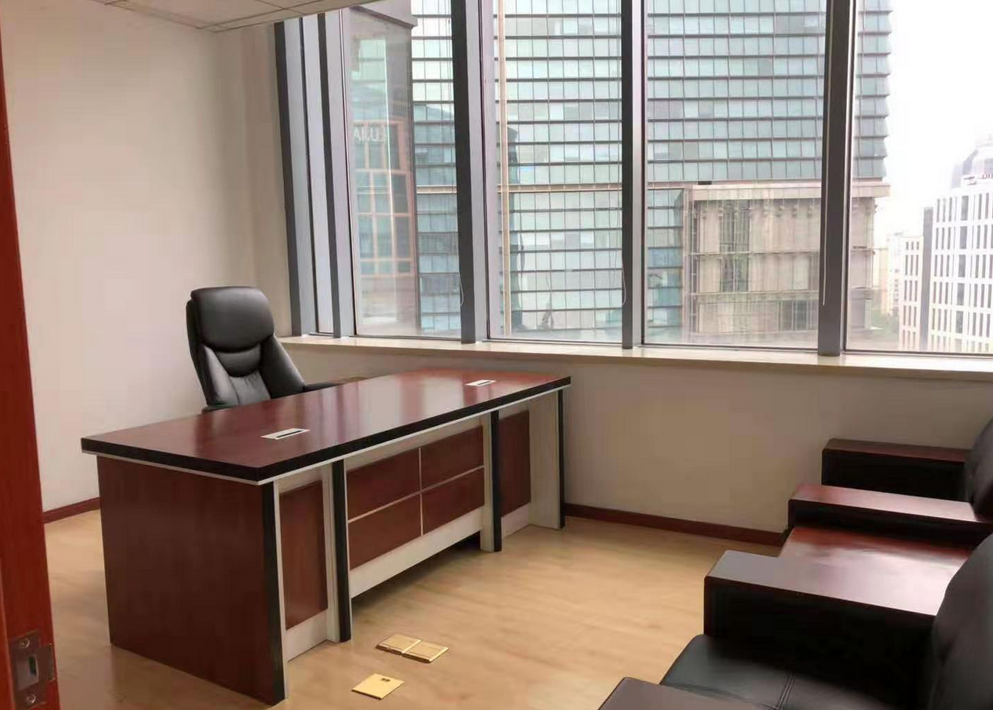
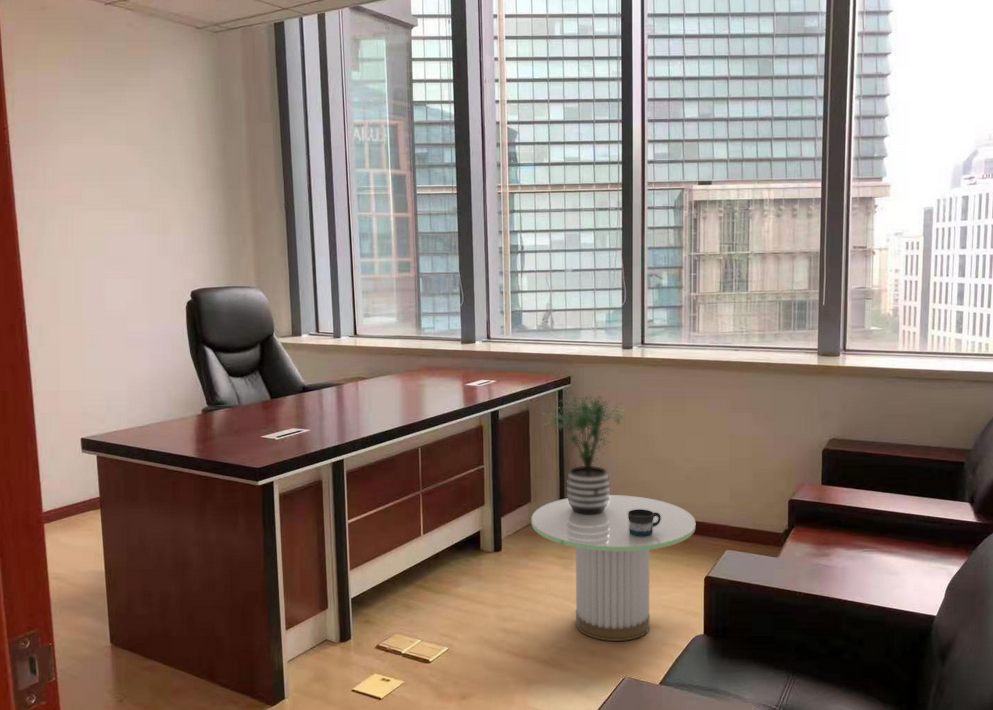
+ side table (612, 571)
+ mug (642, 521)
+ potted plant (584, 452)
